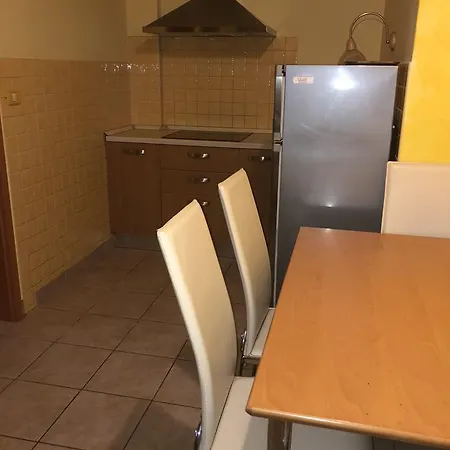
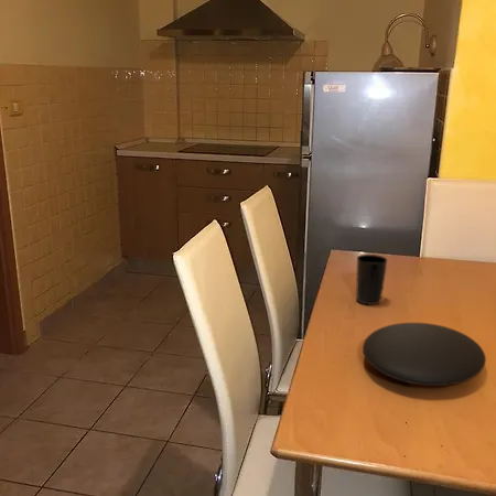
+ cup (370, 279)
+ plate (422, 351)
